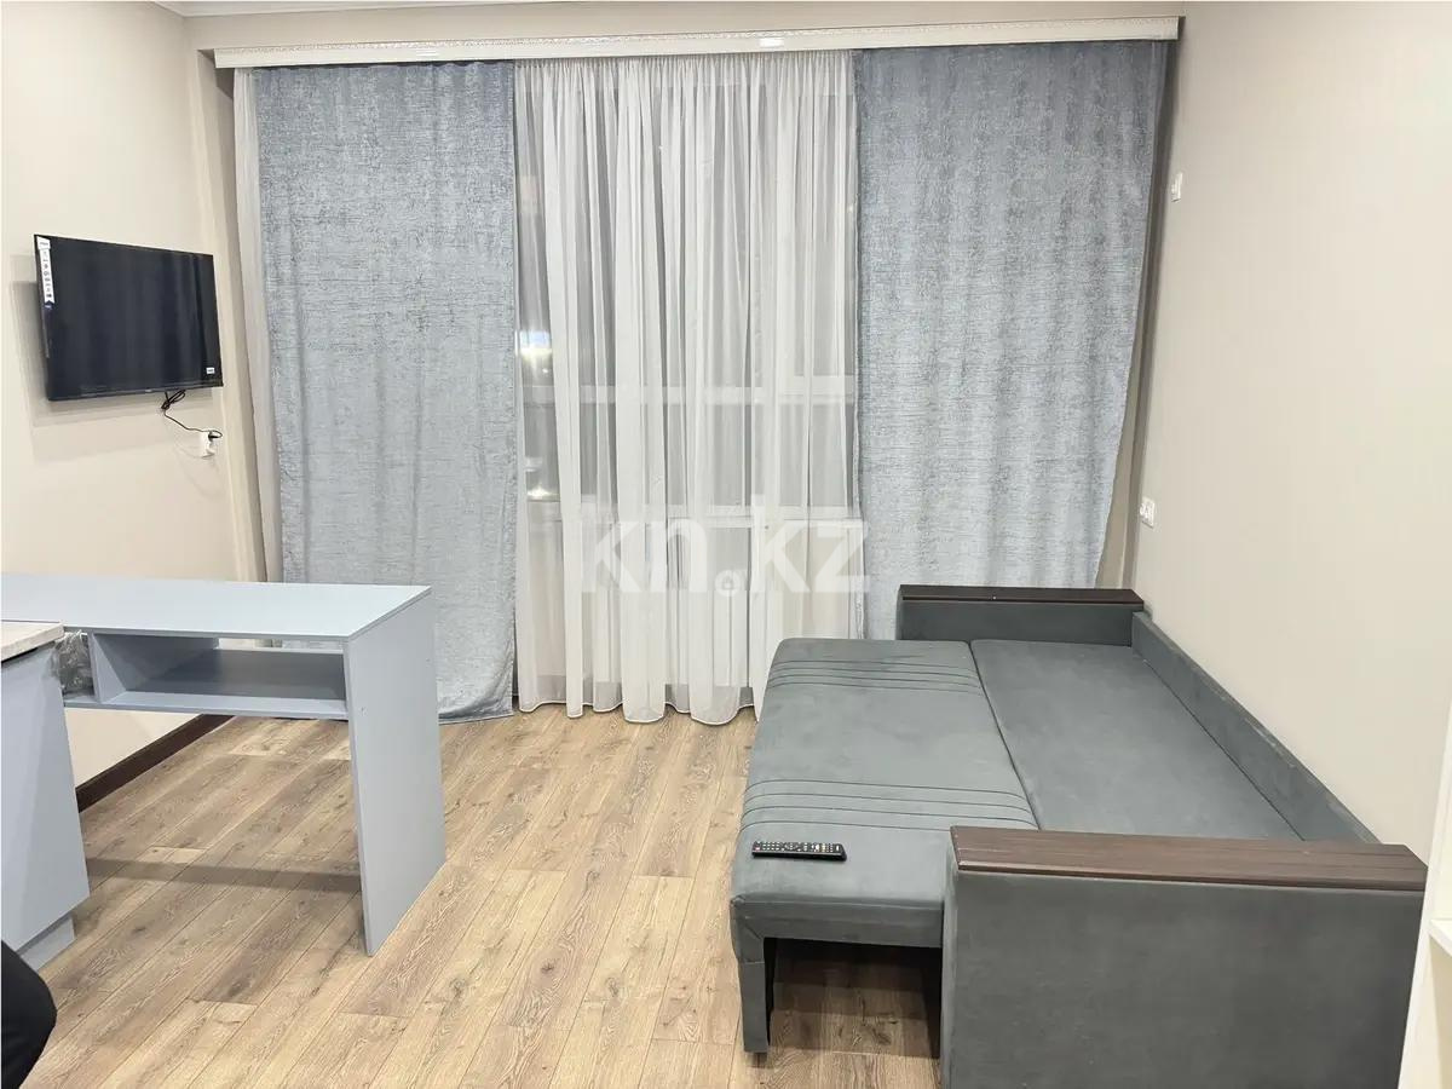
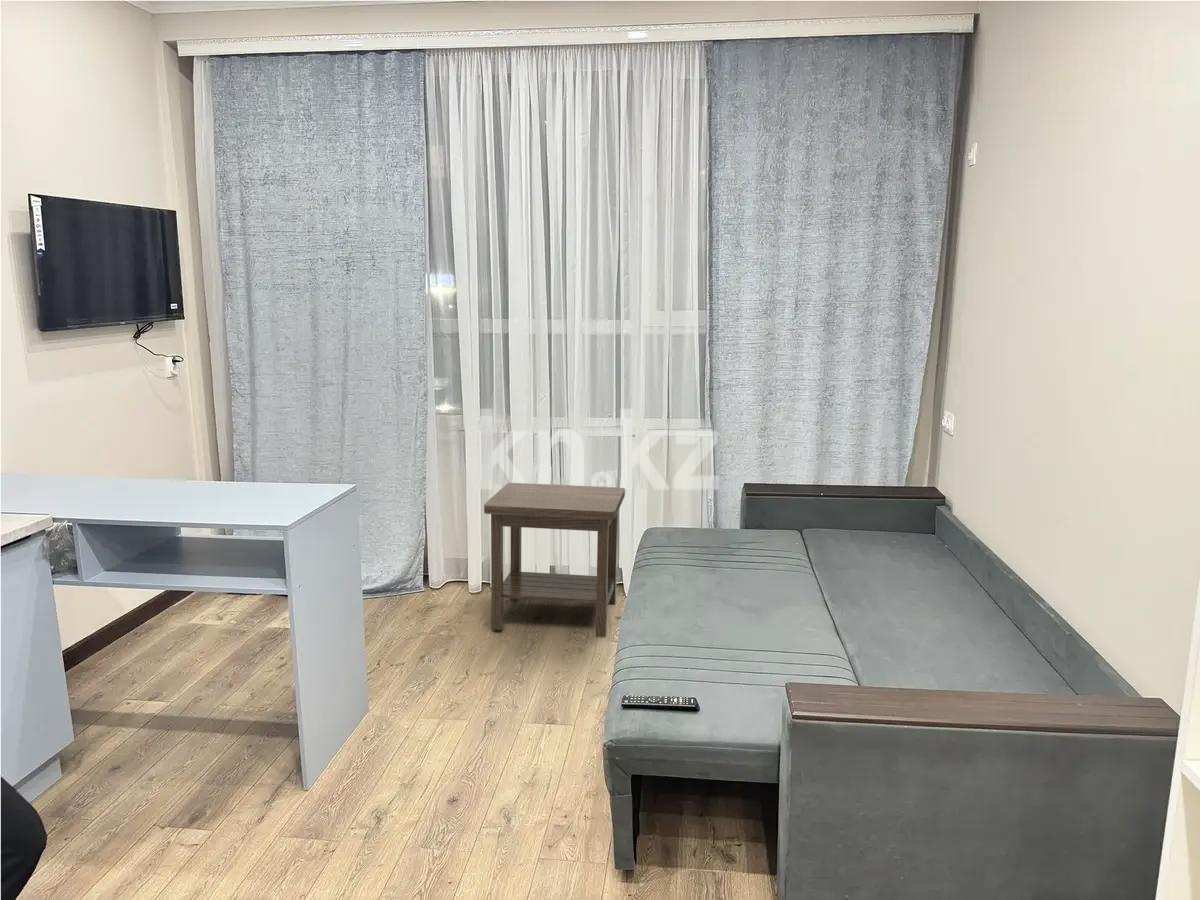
+ side table (552, 573)
